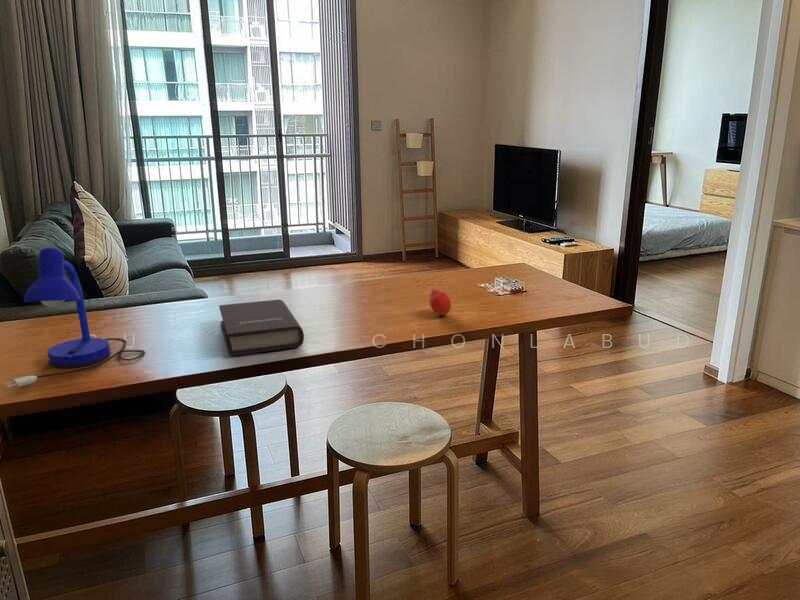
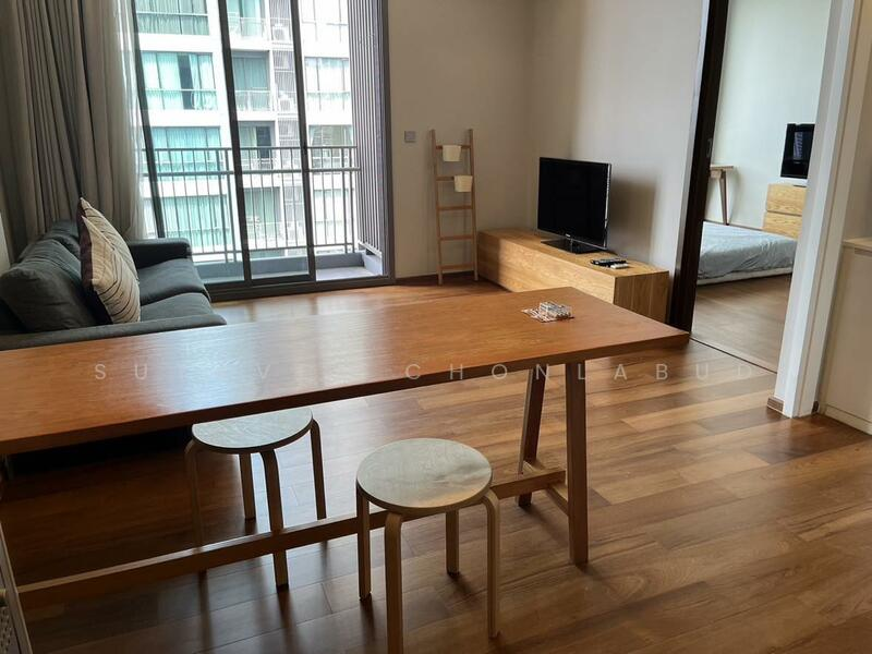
- desk lamp (79, 304)
- fruit (439, 301)
- book (259, 324)
